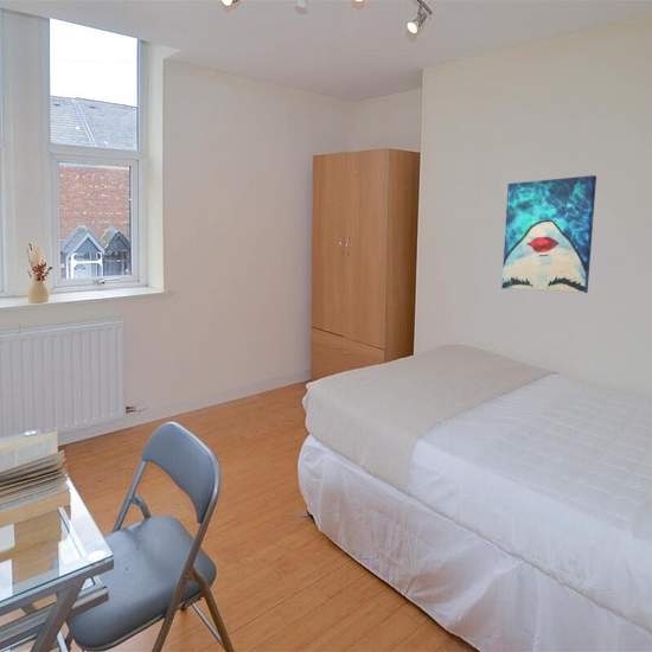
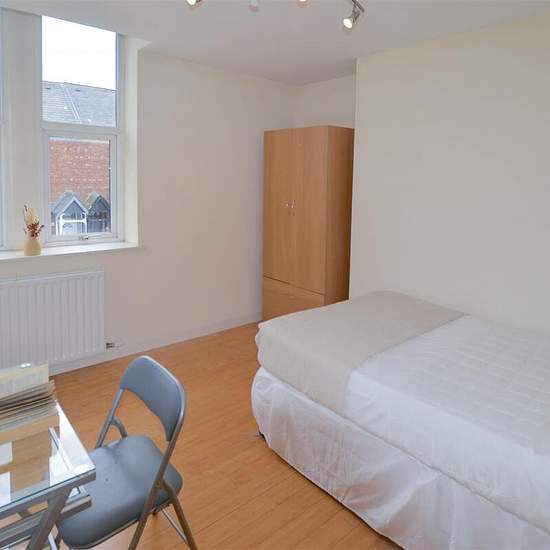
- wall art (545, 236)
